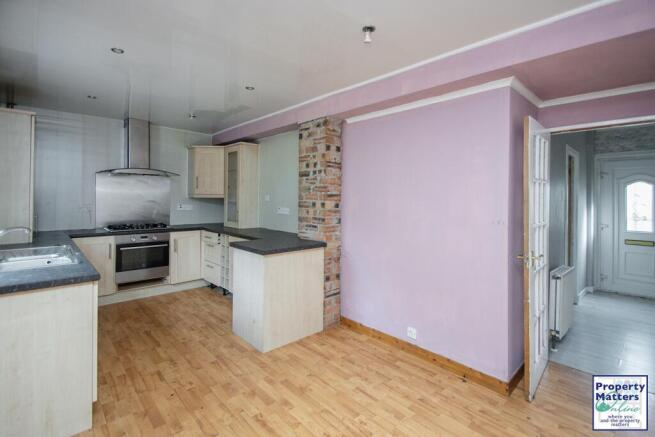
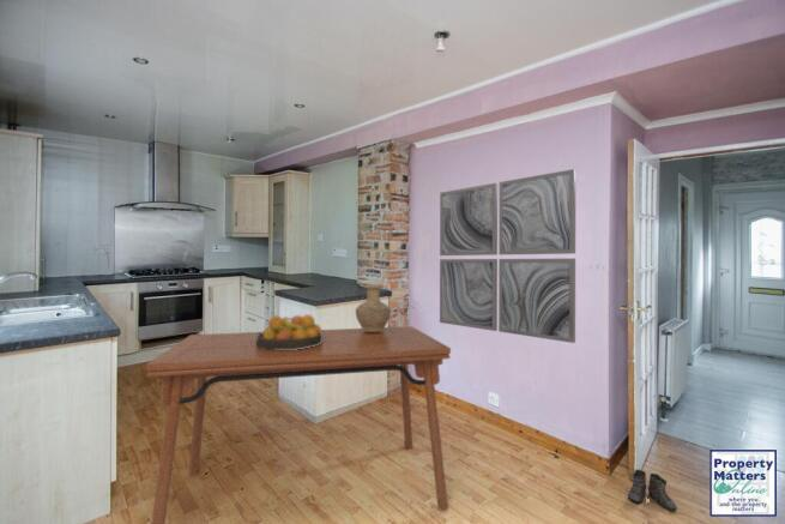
+ vase (373, 307)
+ dining table (307, 375)
+ boots (648, 488)
+ fruit bowl (290, 329)
+ wall art (496, 254)
